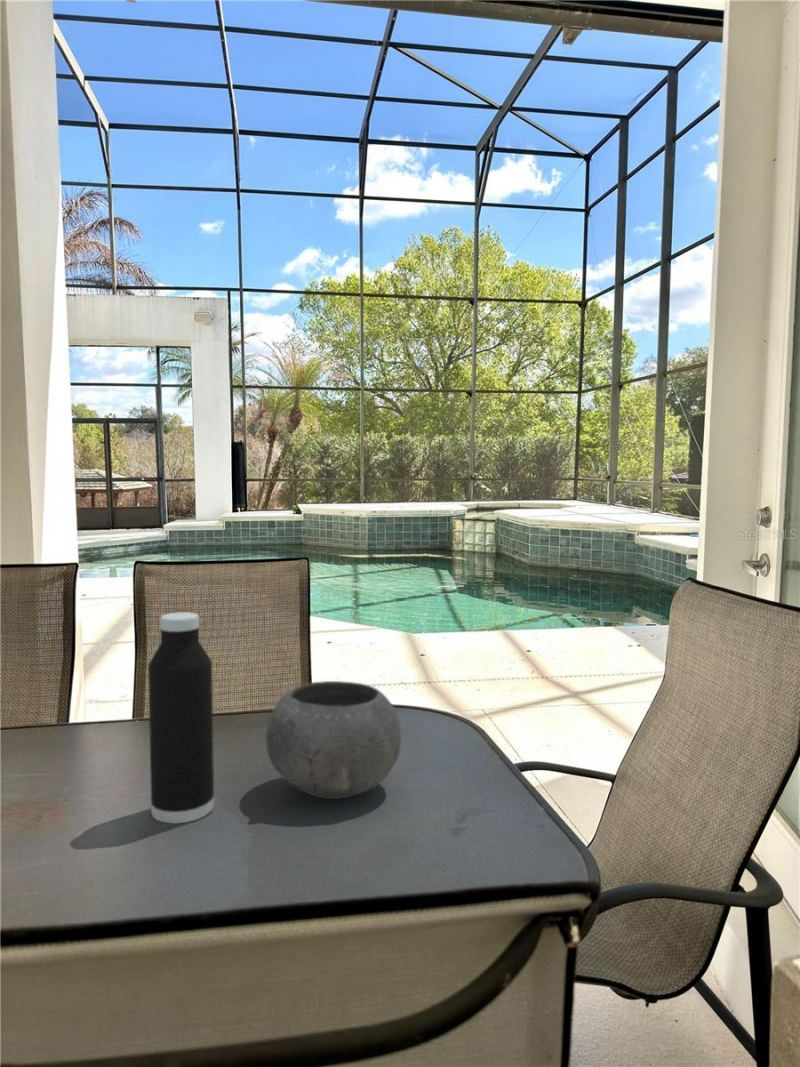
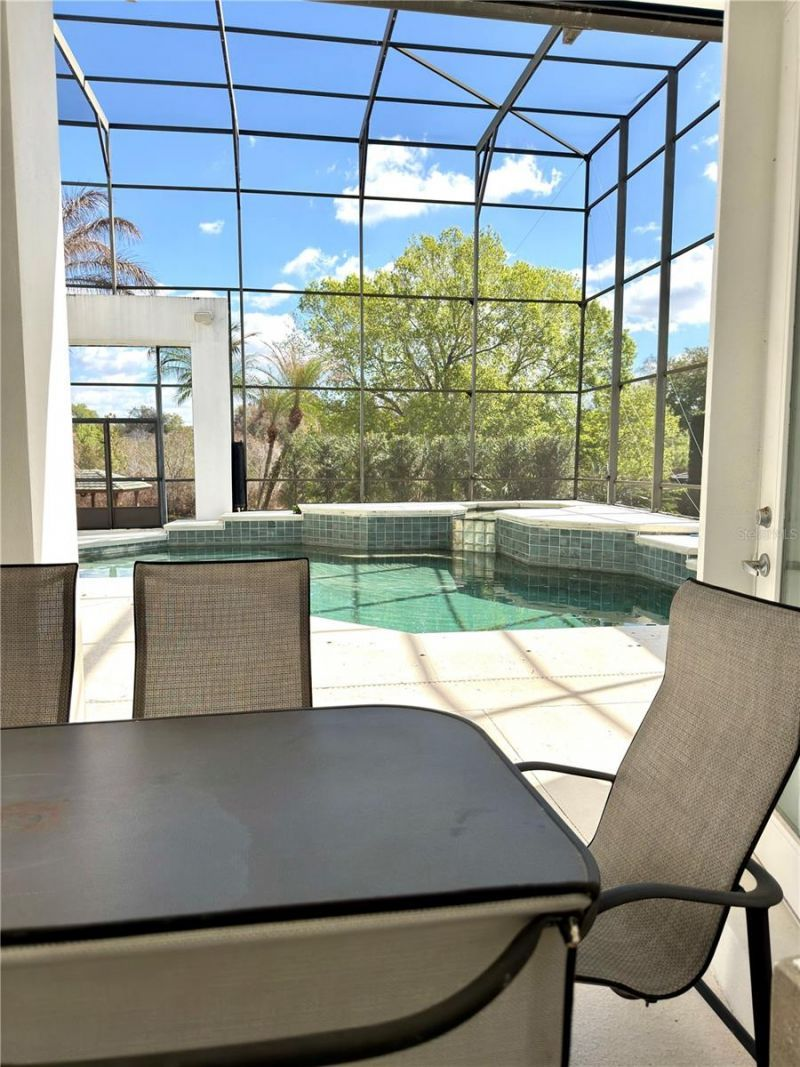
- bowl (334, 741)
- water bottle (180, 713)
